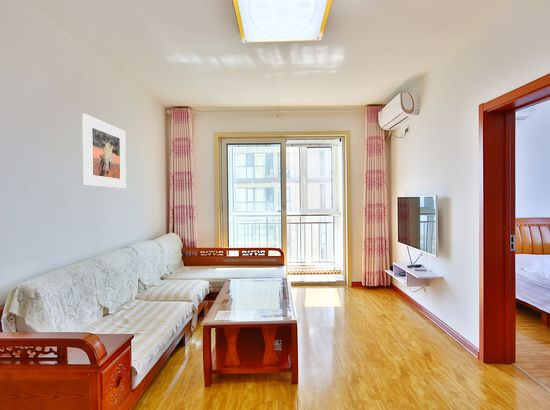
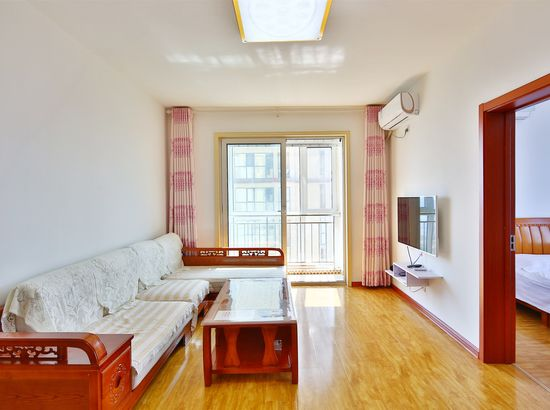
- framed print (106, 155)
